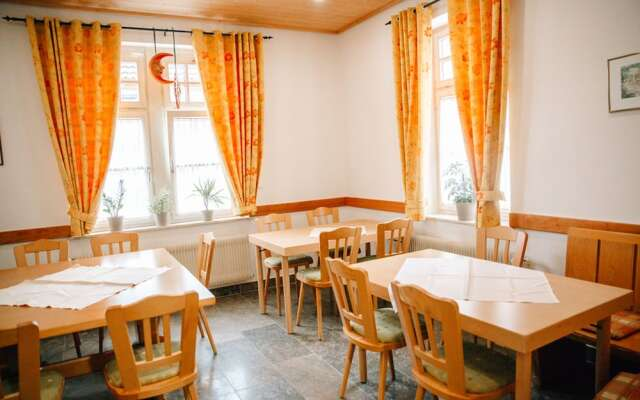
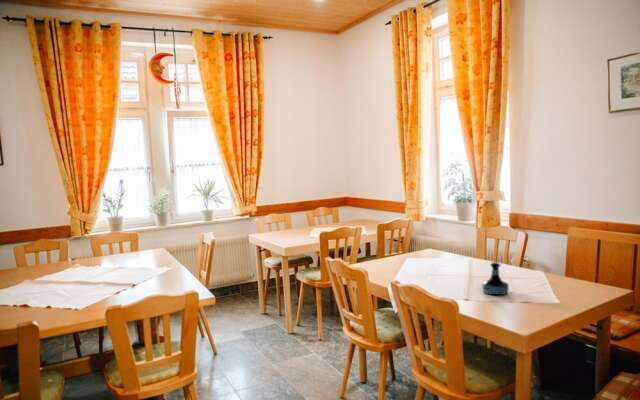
+ tequila bottle (495, 277)
